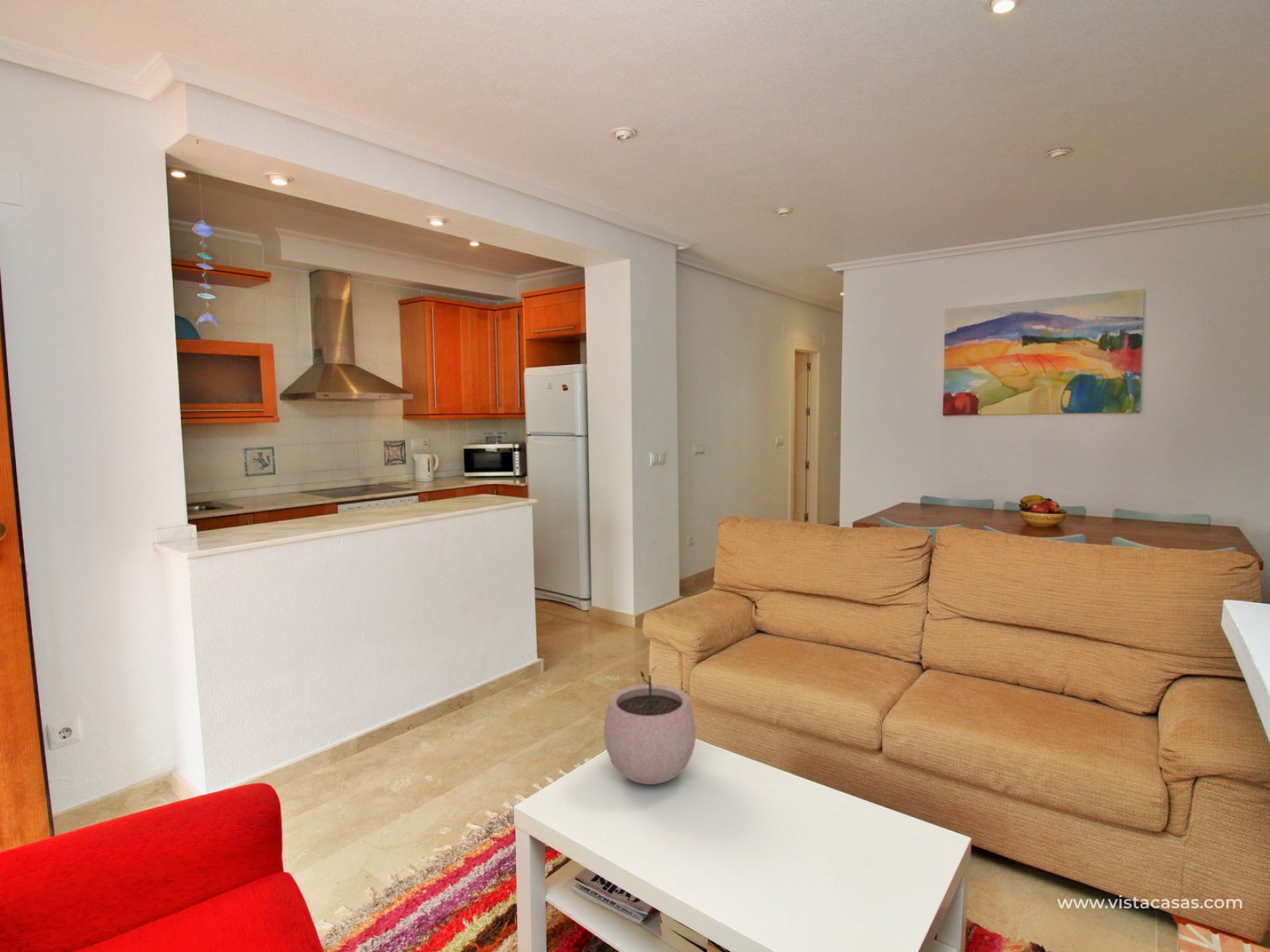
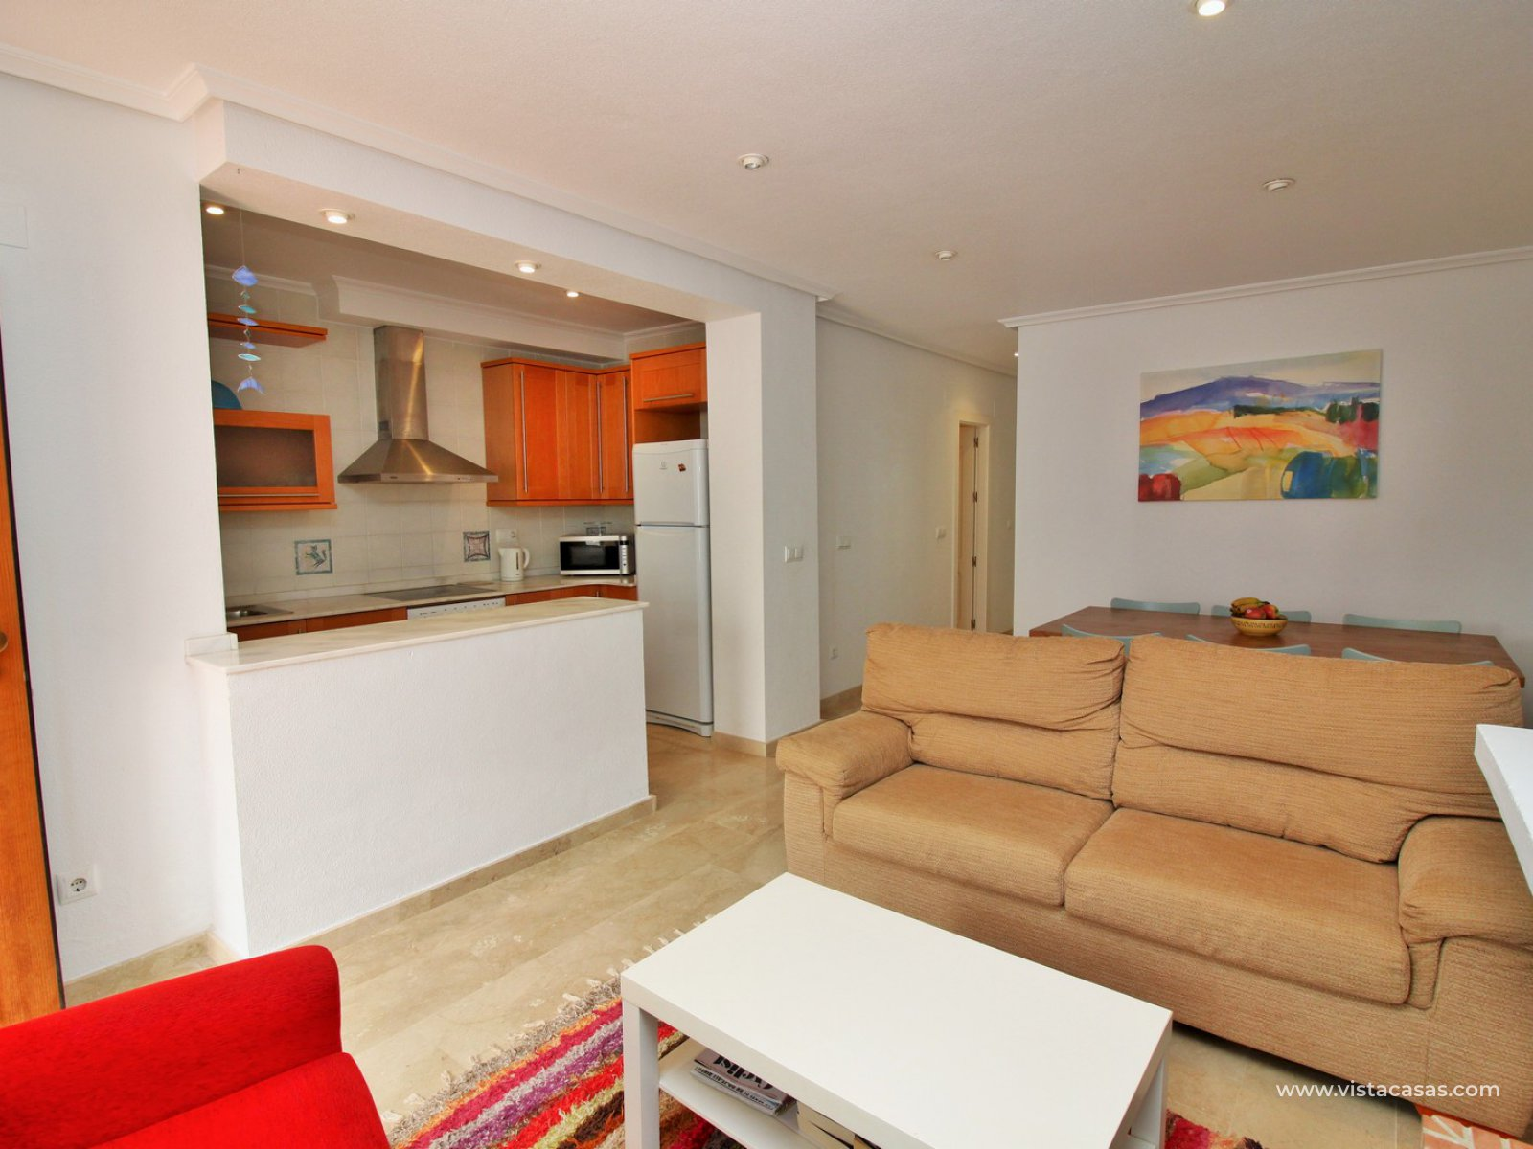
- plant pot (649, 720)
